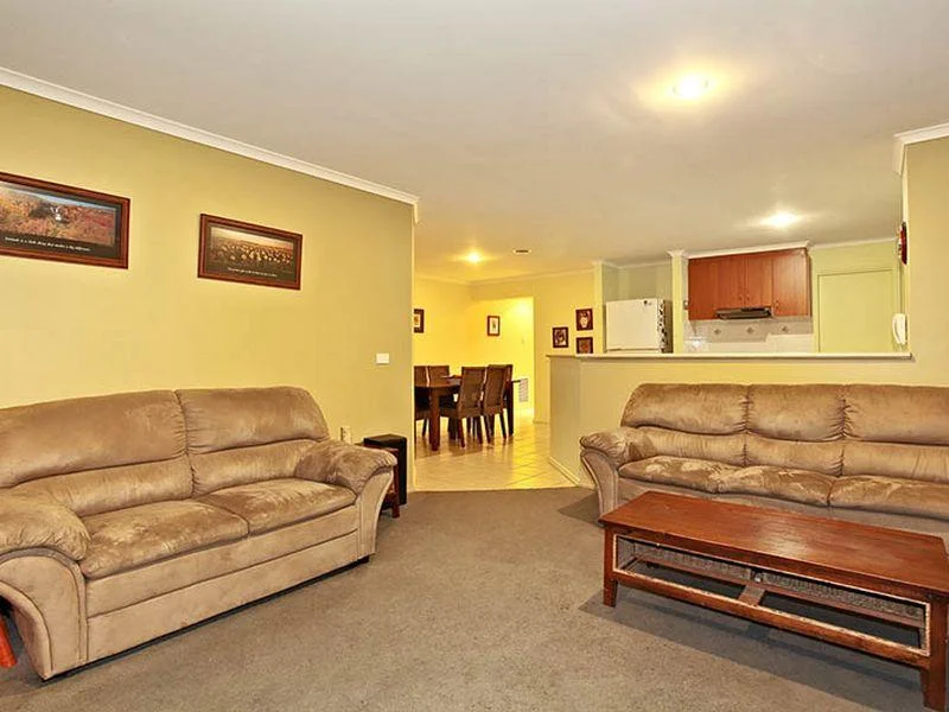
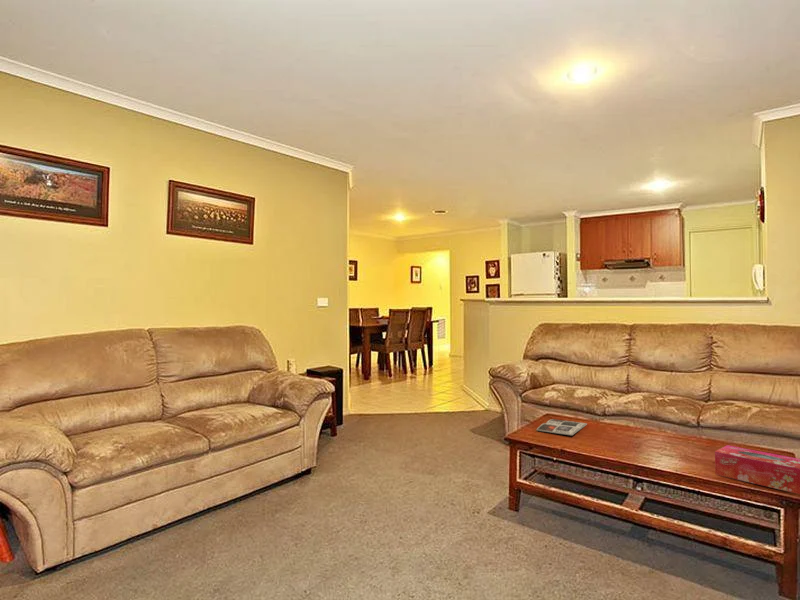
+ magazine (562, 425)
+ tissue box (761, 467)
